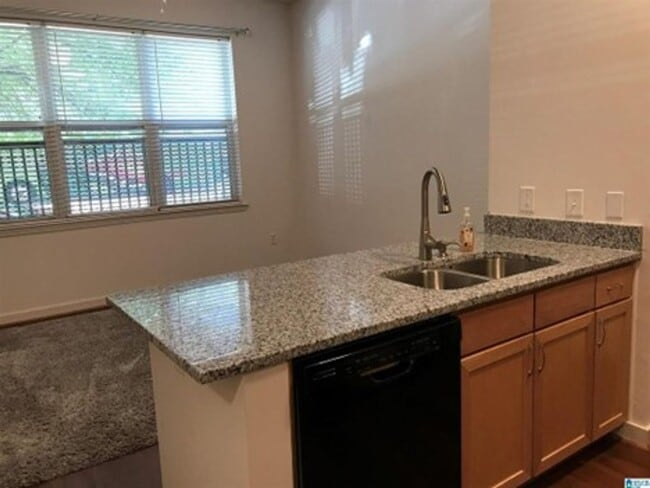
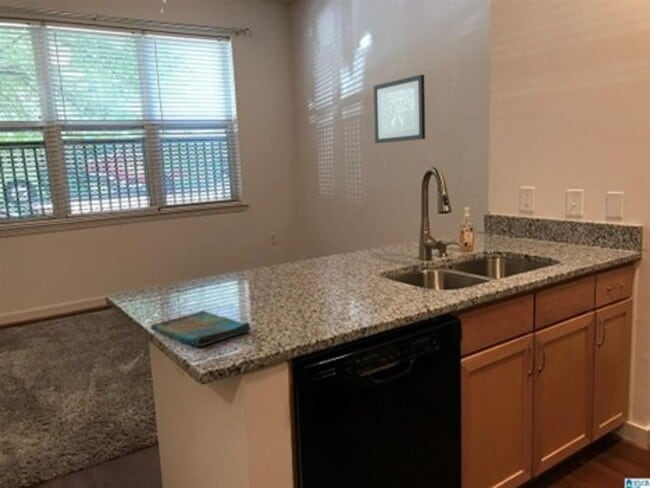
+ wall art (398, 111)
+ dish towel (200, 326)
